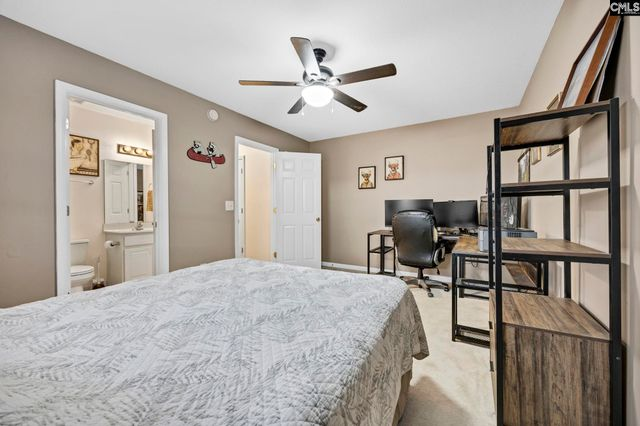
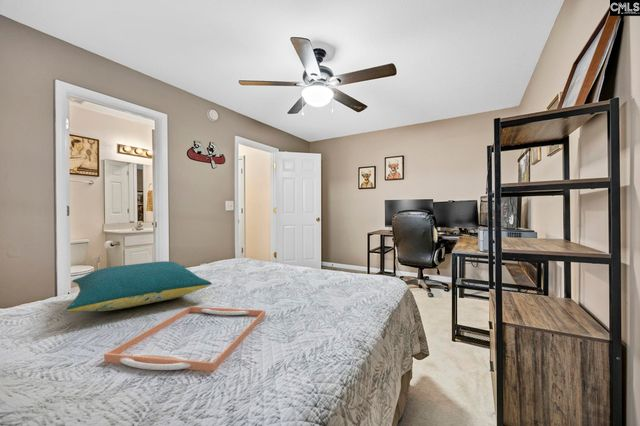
+ pillow (141, 282)
+ serving tray (202, 312)
